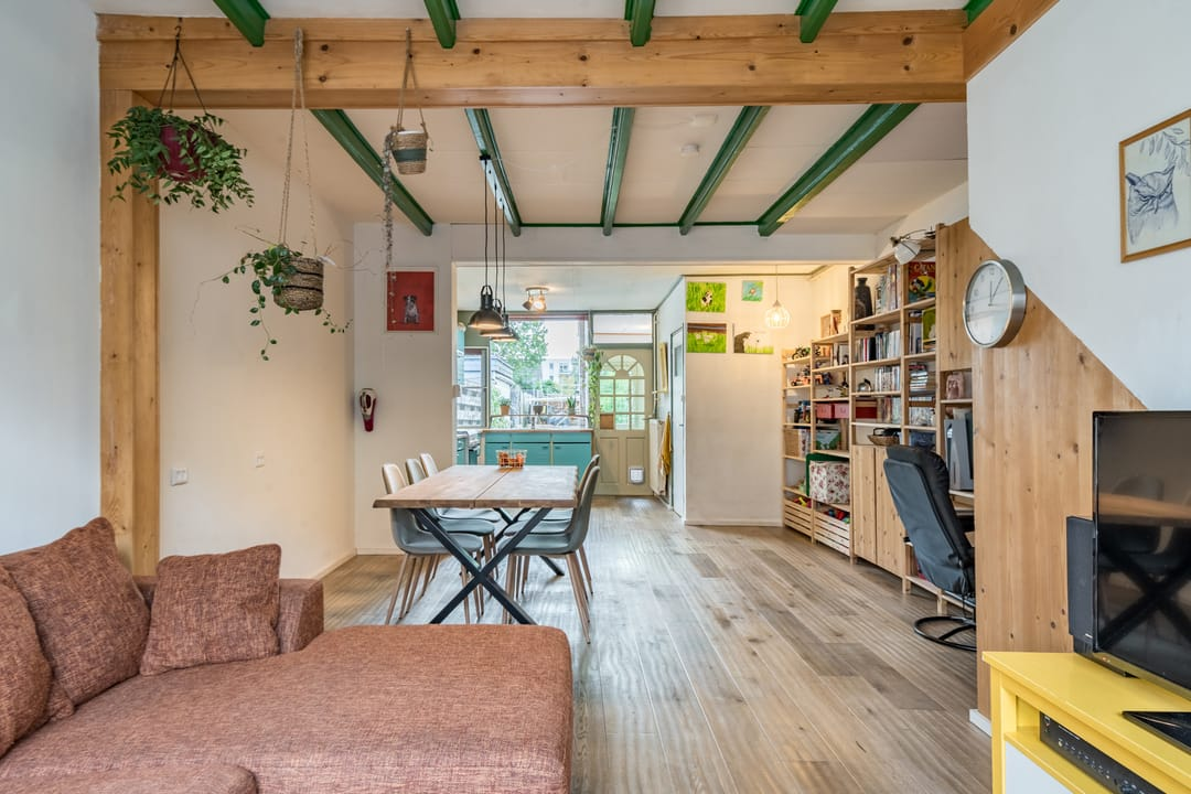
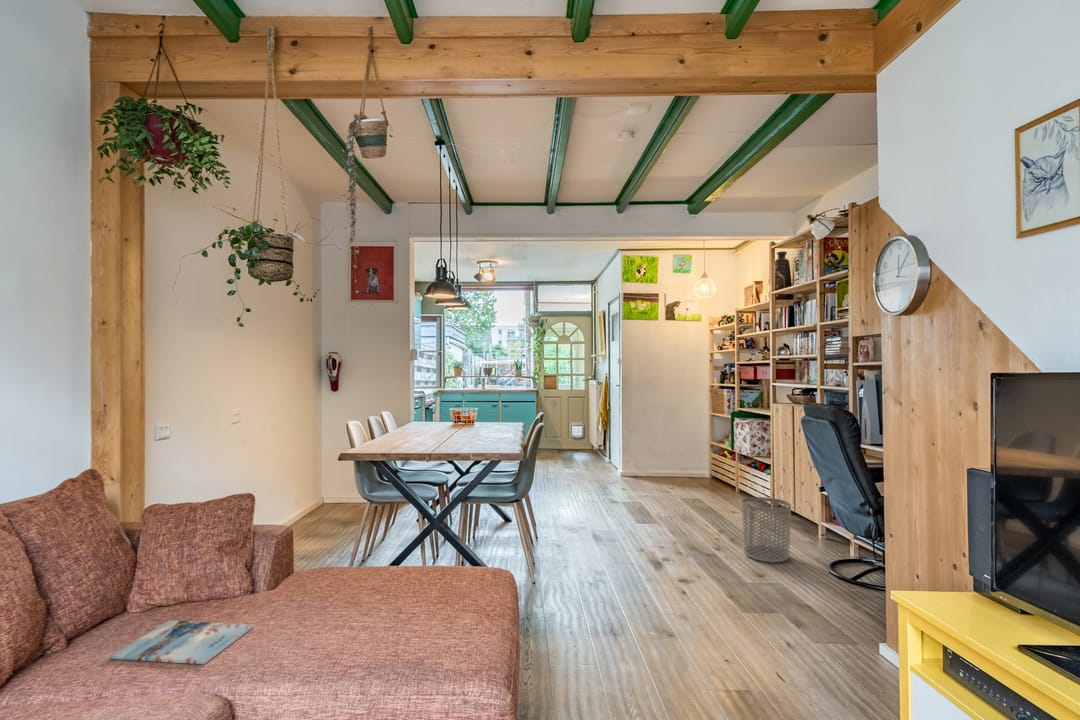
+ magazine (185, 640)
+ waste bin (766, 529)
